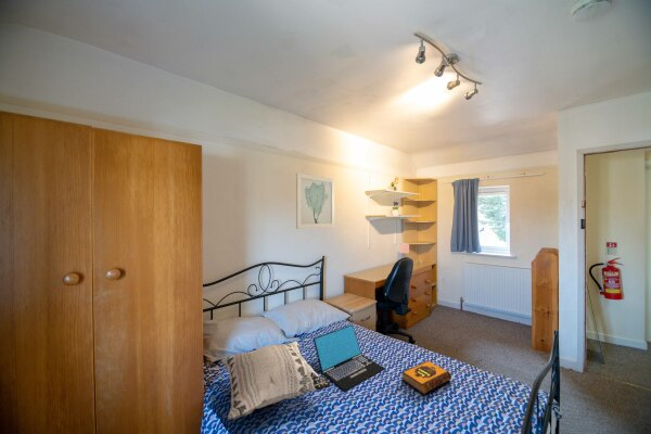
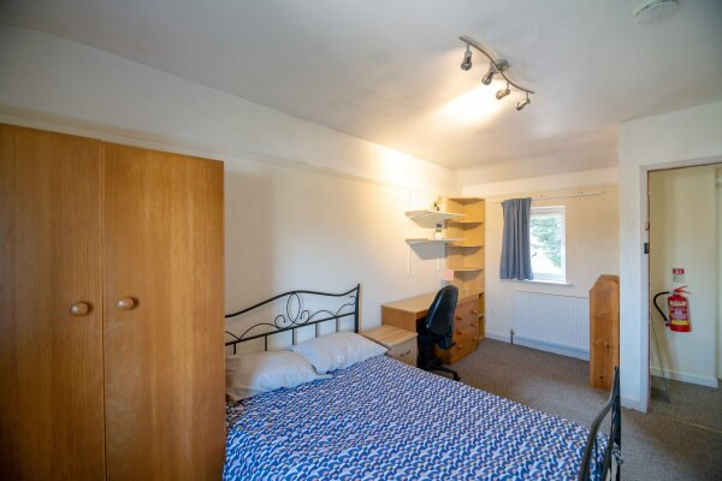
- wall art (316, 202)
- laptop (348, 353)
- hardback book (426, 375)
- decorative pillow (271, 371)
